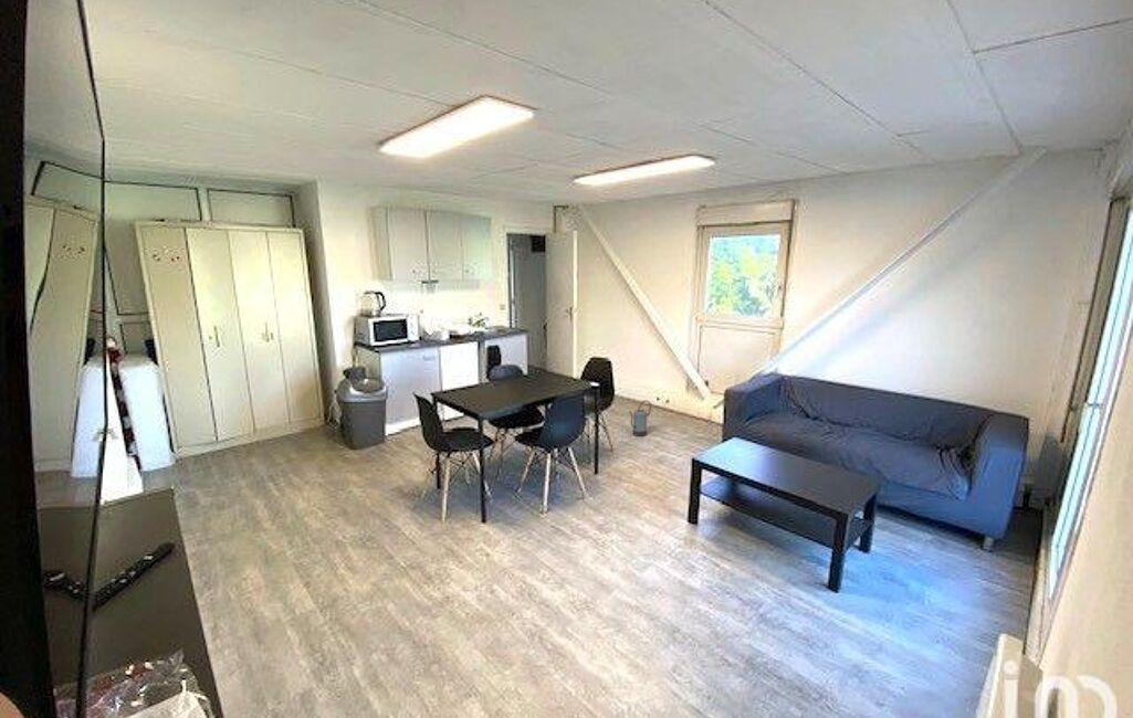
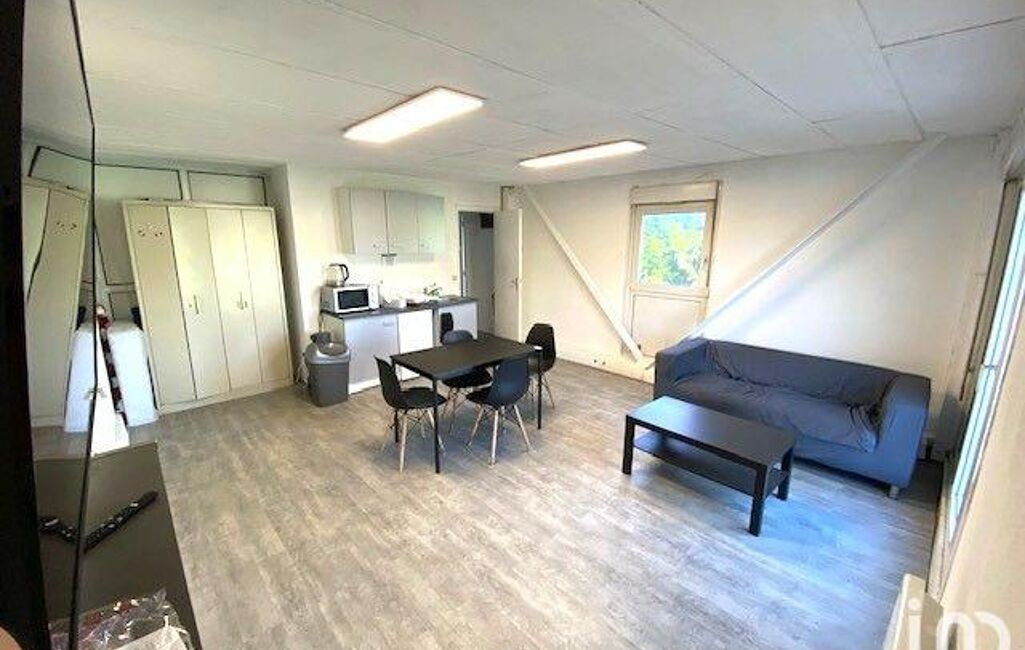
- watering can (639, 418)
